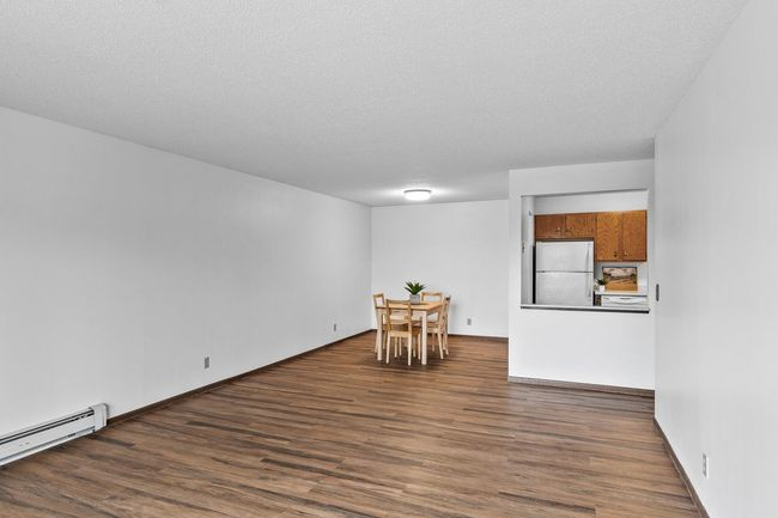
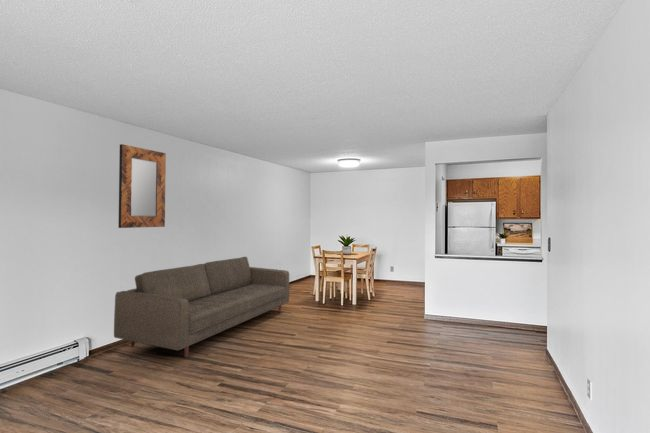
+ sofa (217, 295)
+ home mirror (143, 188)
